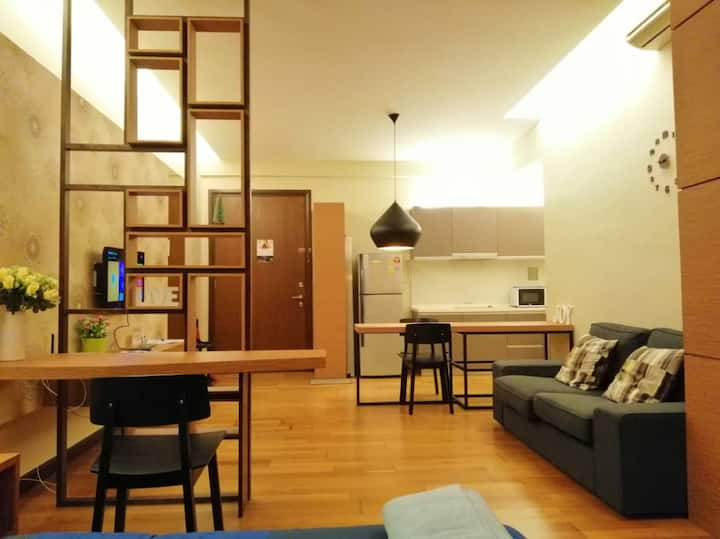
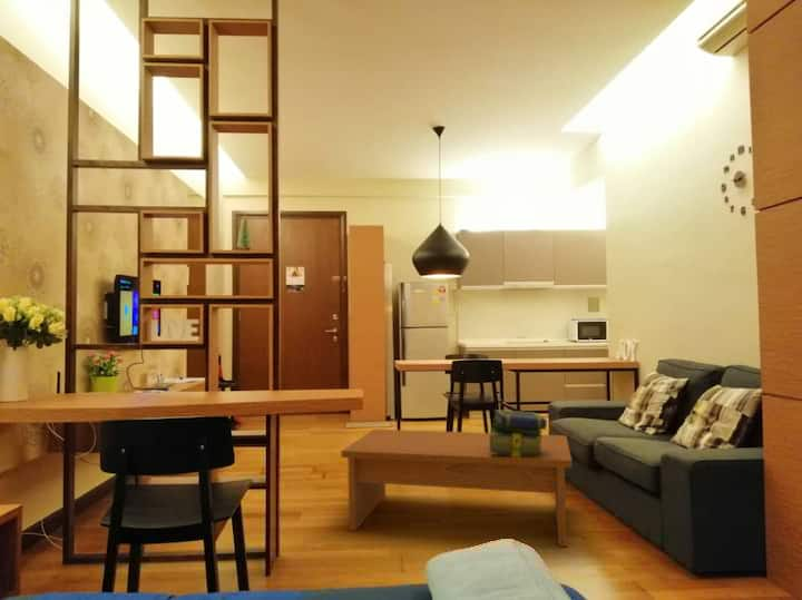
+ coffee table (459, 480)
+ stack of books (517, 431)
